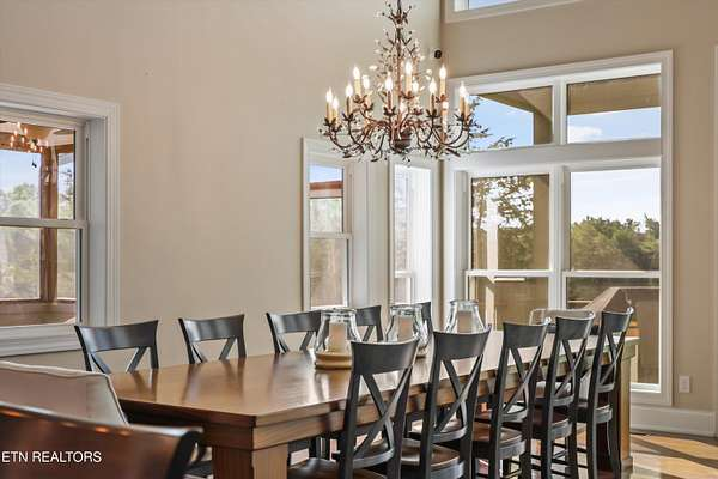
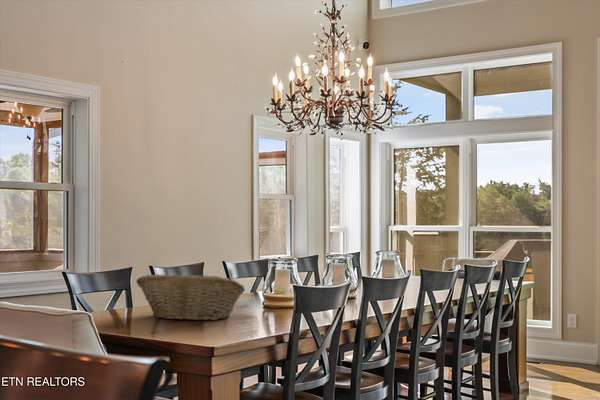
+ fruit basket (190, 294)
